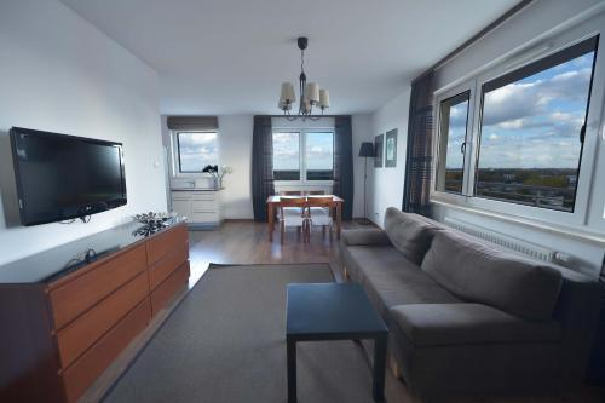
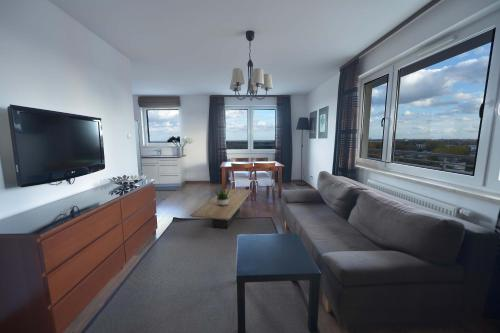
+ potted plant (222, 194)
+ coffee table (227, 209)
